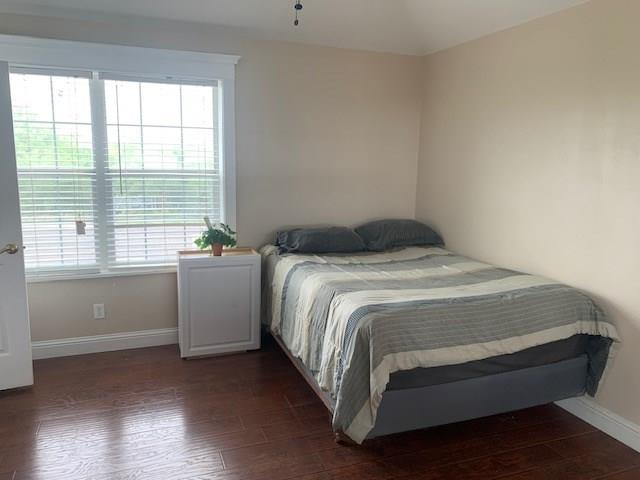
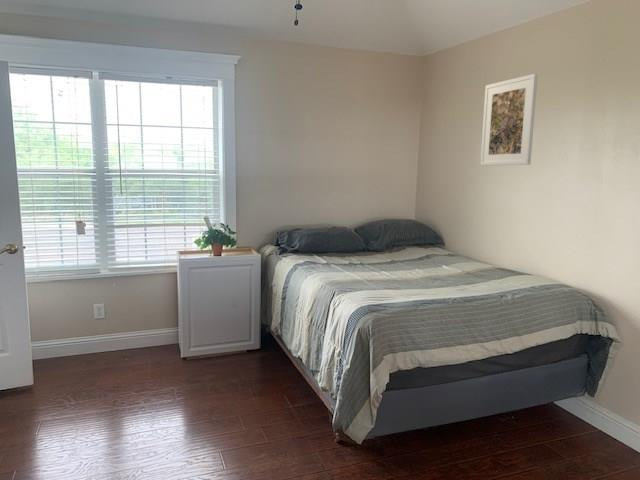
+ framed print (506, 123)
